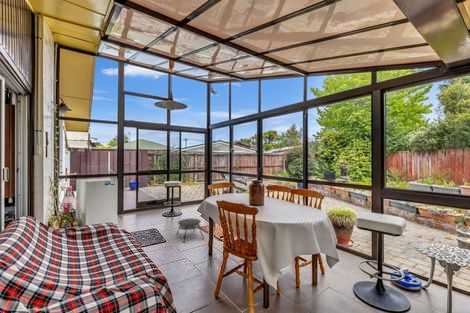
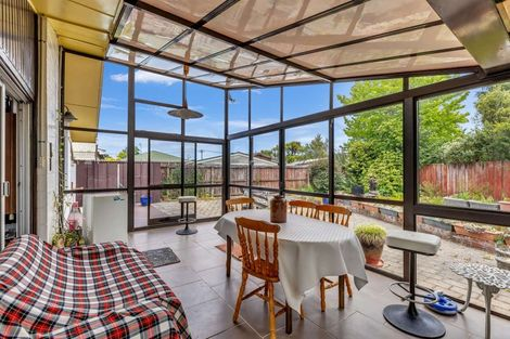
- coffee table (189, 228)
